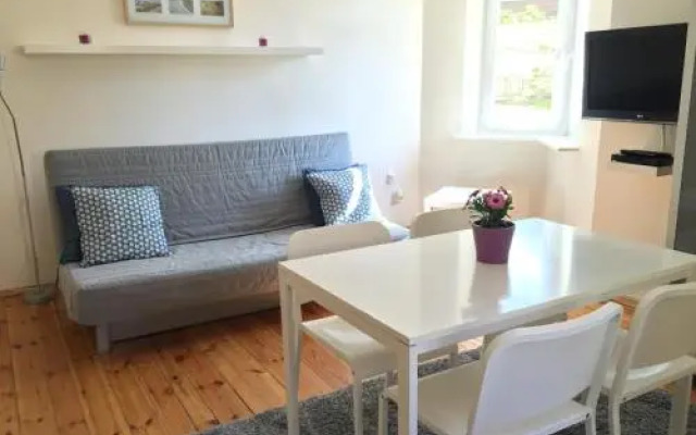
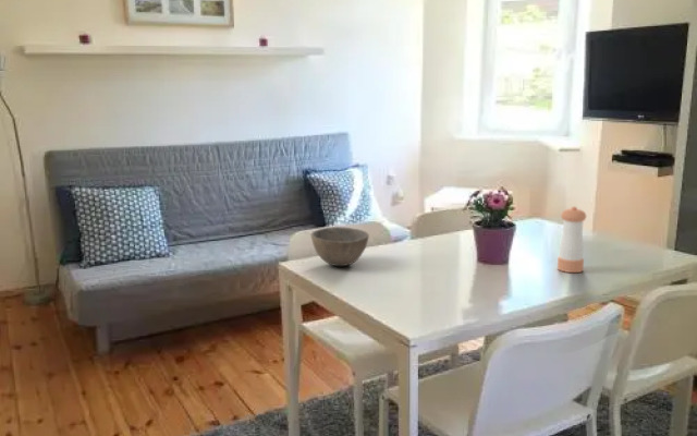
+ pepper shaker (572, 238)
+ bowl (340, 249)
